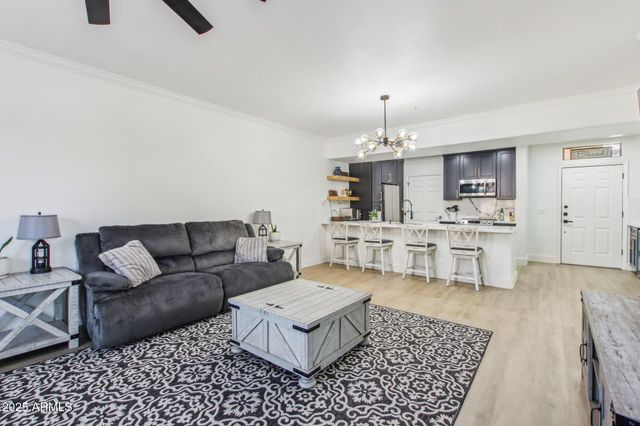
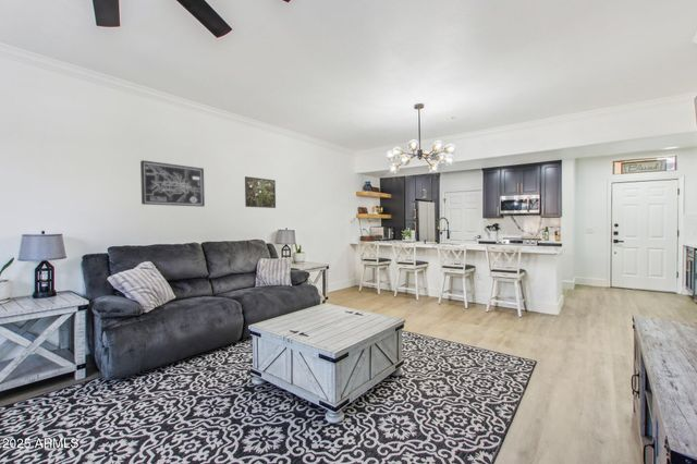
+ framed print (260, 193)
+ wall art (174, 185)
